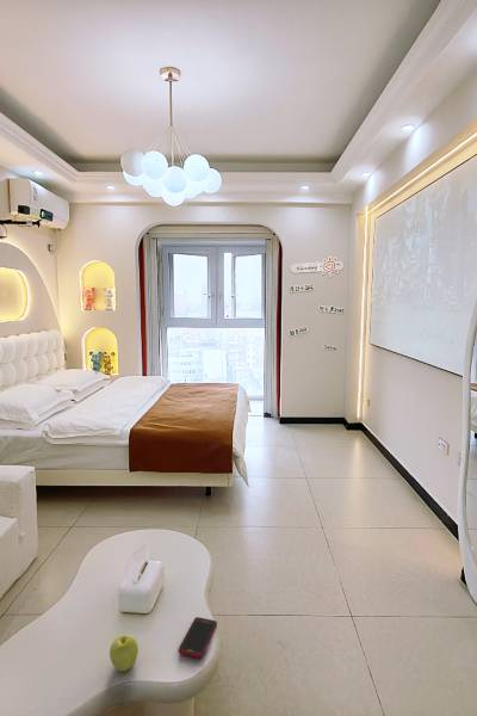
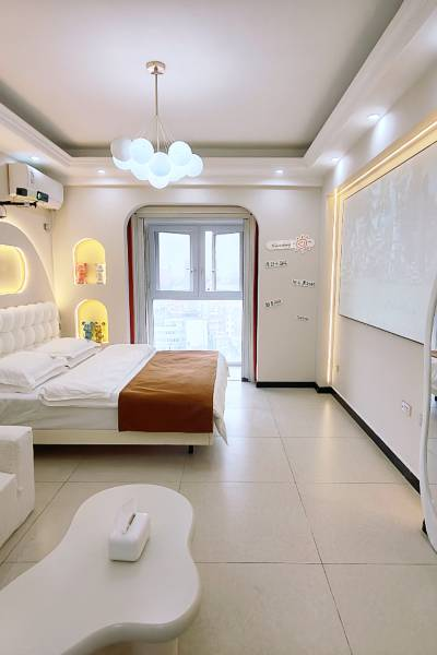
- cell phone (198, 636)
- apple (124, 652)
